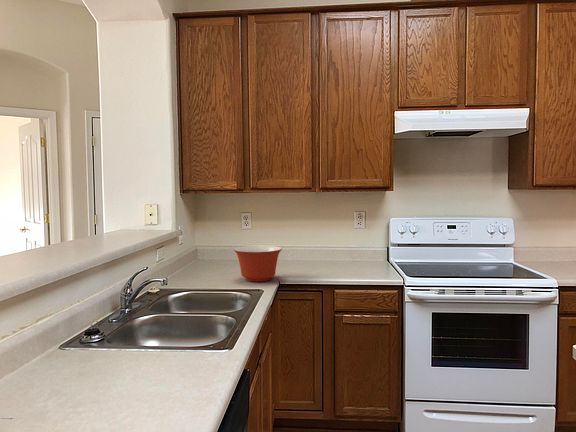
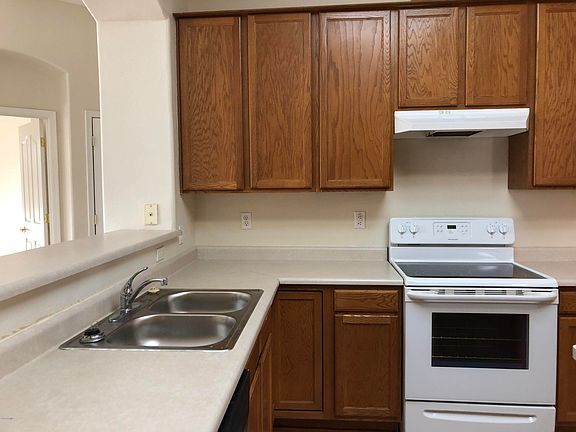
- mixing bowl (258, 263)
